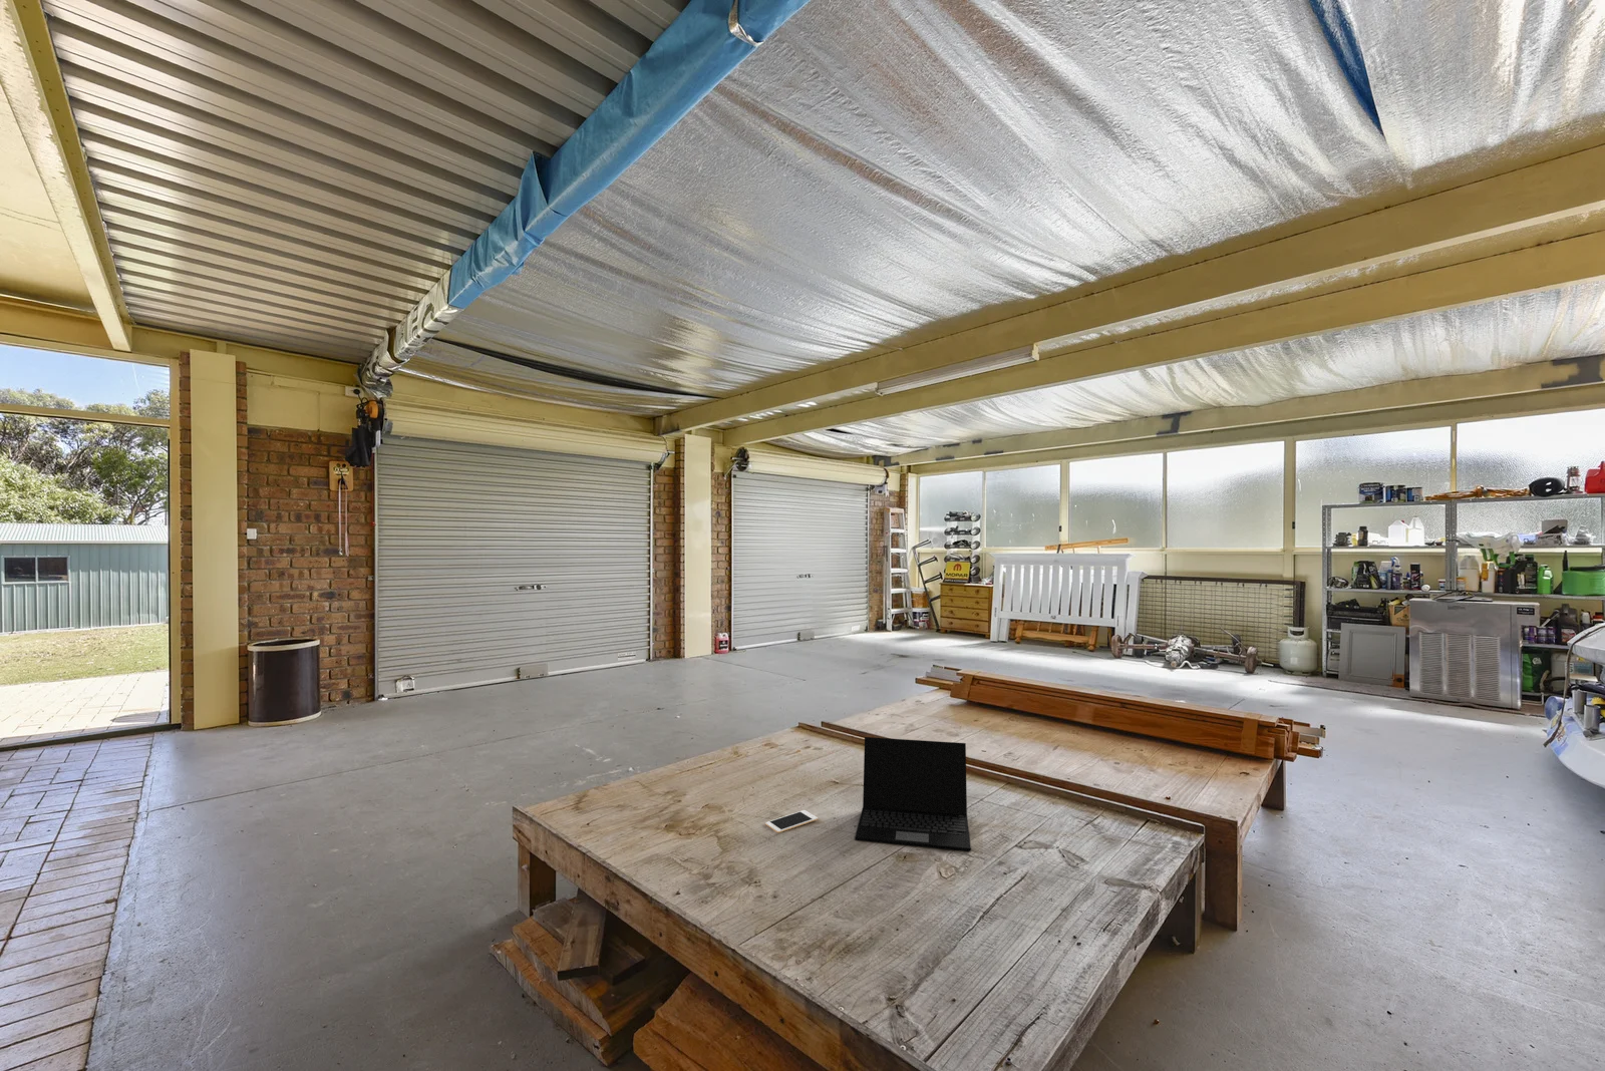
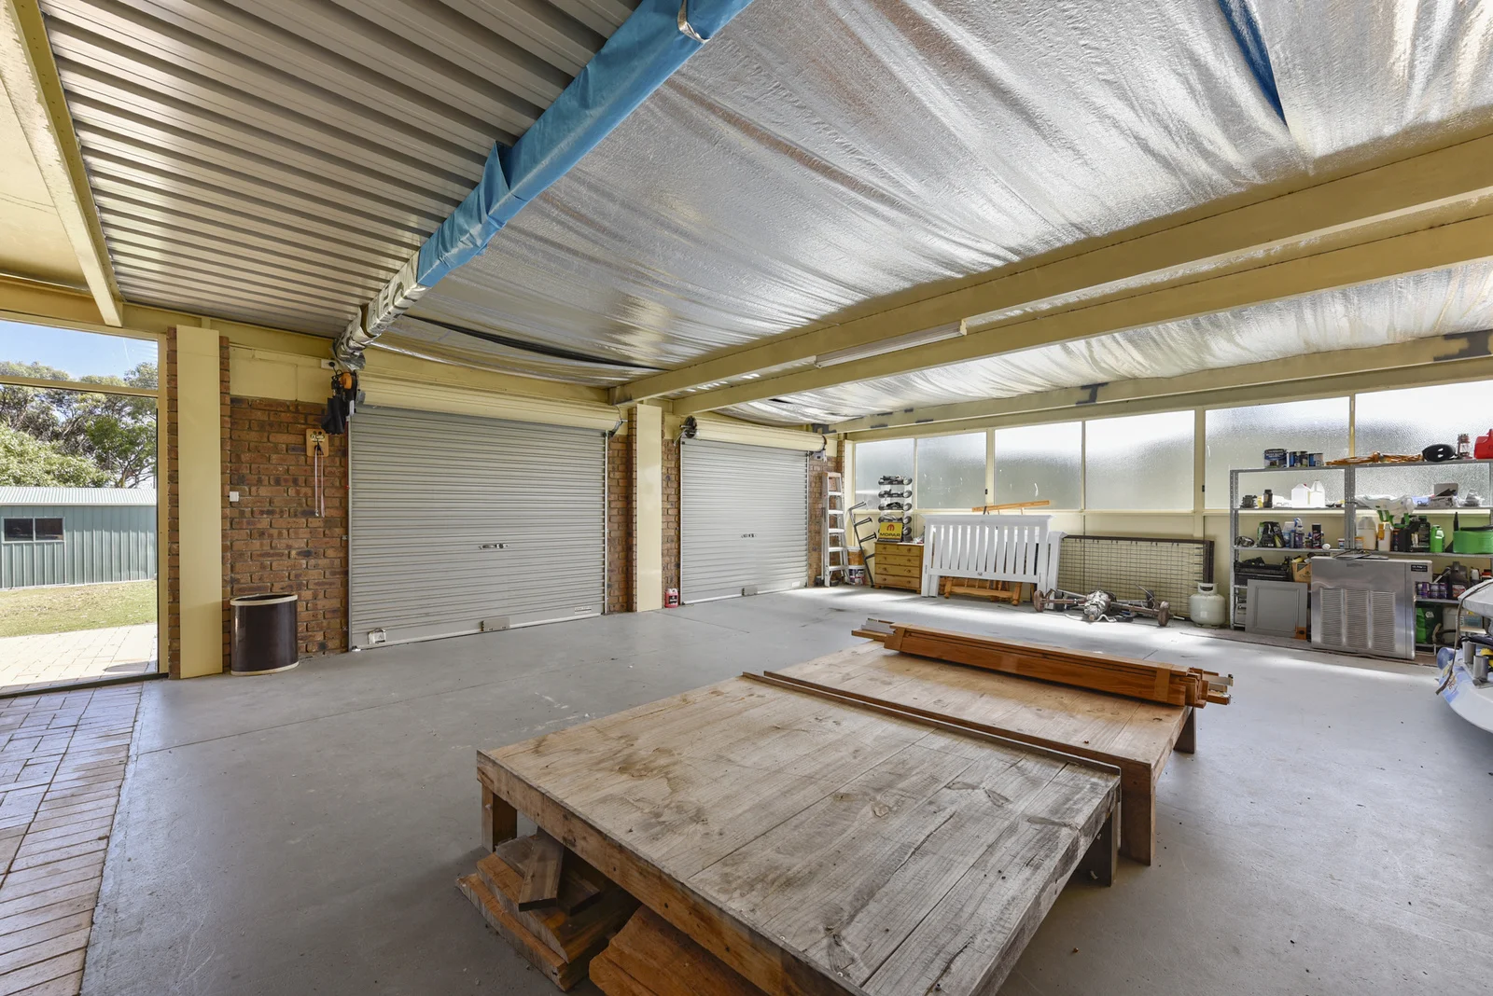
- cell phone (791, 820)
- laptop (913, 789)
